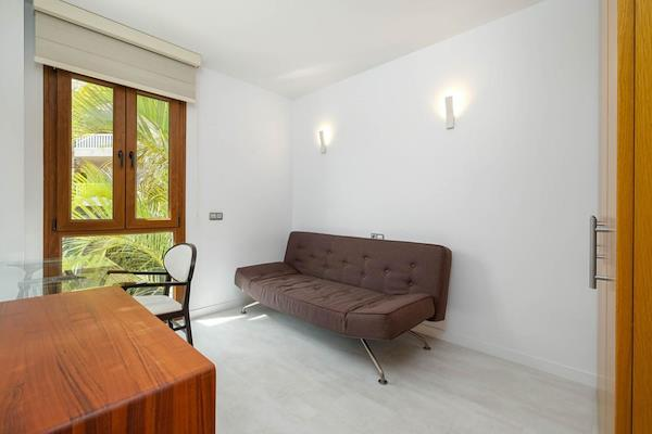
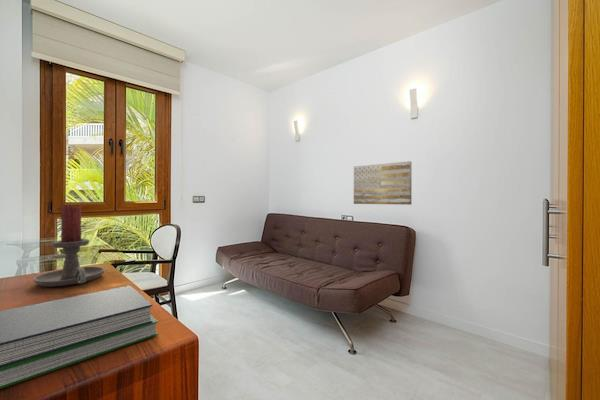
+ wall art (380, 184)
+ candle holder (73, 242)
+ book (74, 324)
